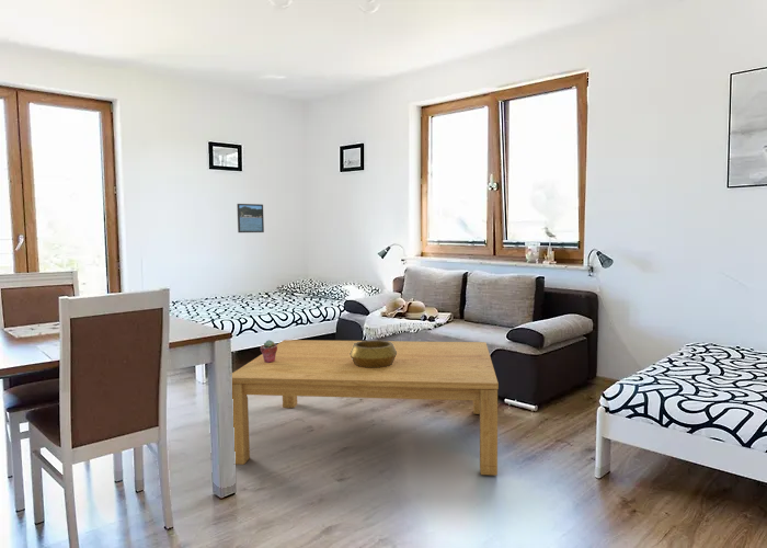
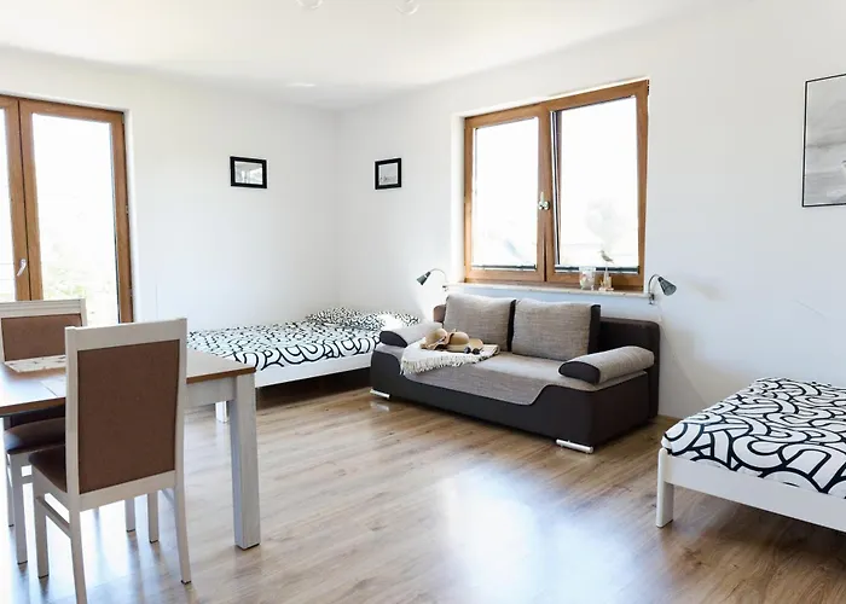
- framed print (250, 218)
- coffee table (371, 396)
- decorative bowl (373, 353)
- potted succulent (268, 350)
